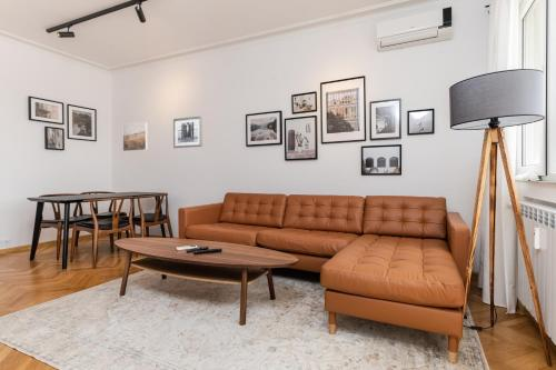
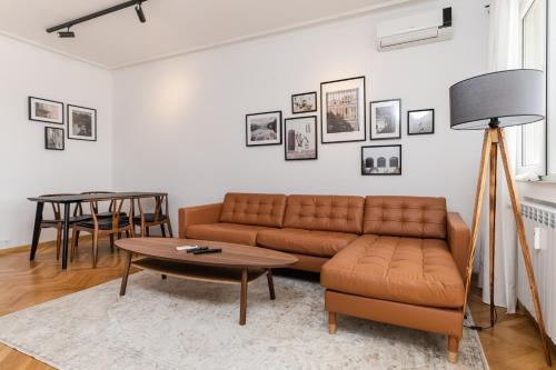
- wall art (187, 132)
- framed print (135, 137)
